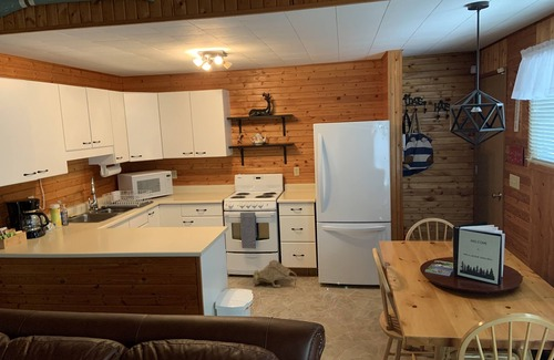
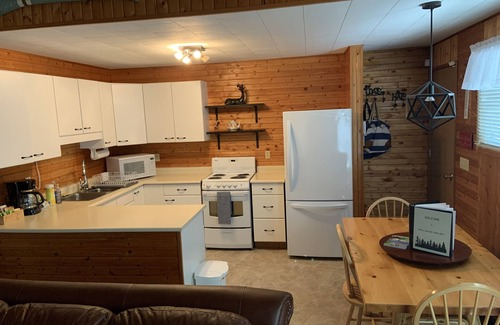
- bag (275, 272)
